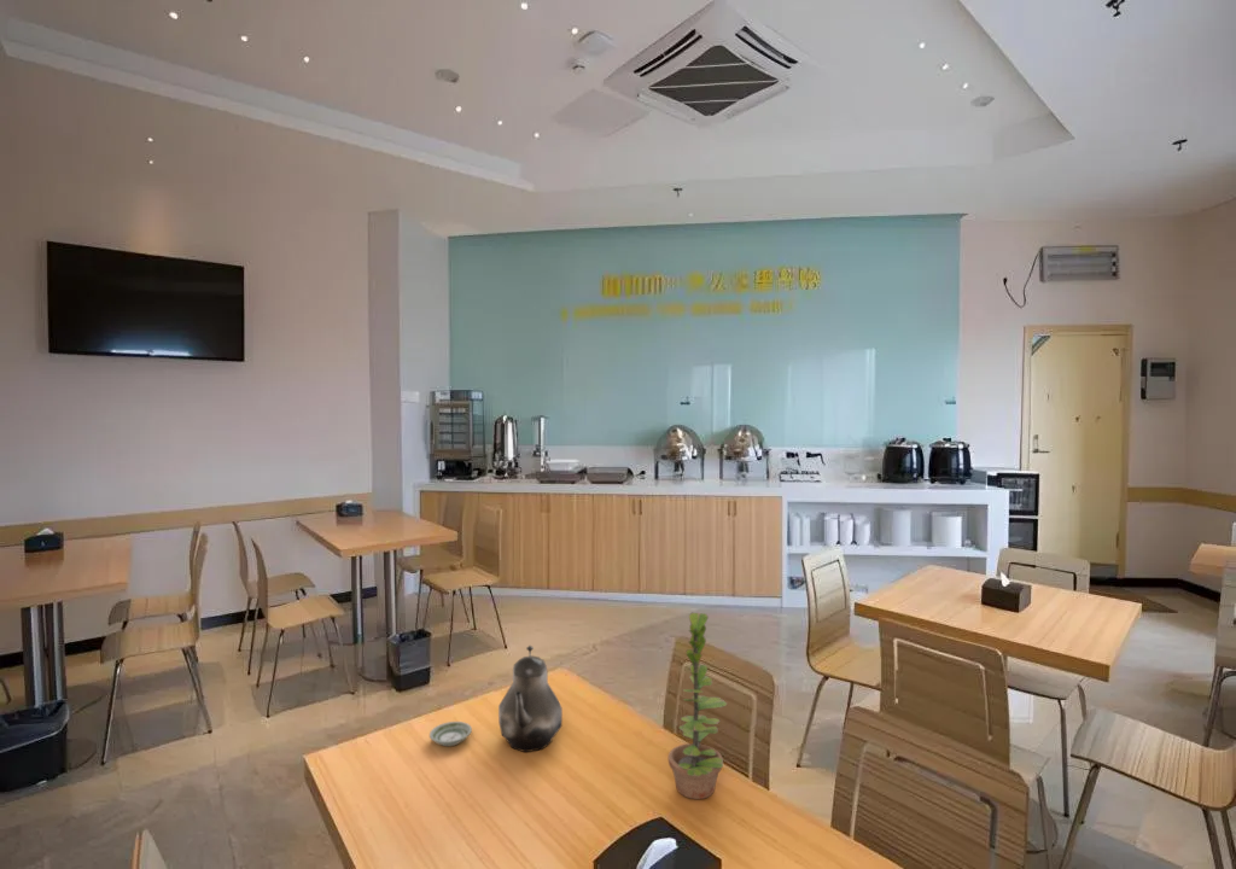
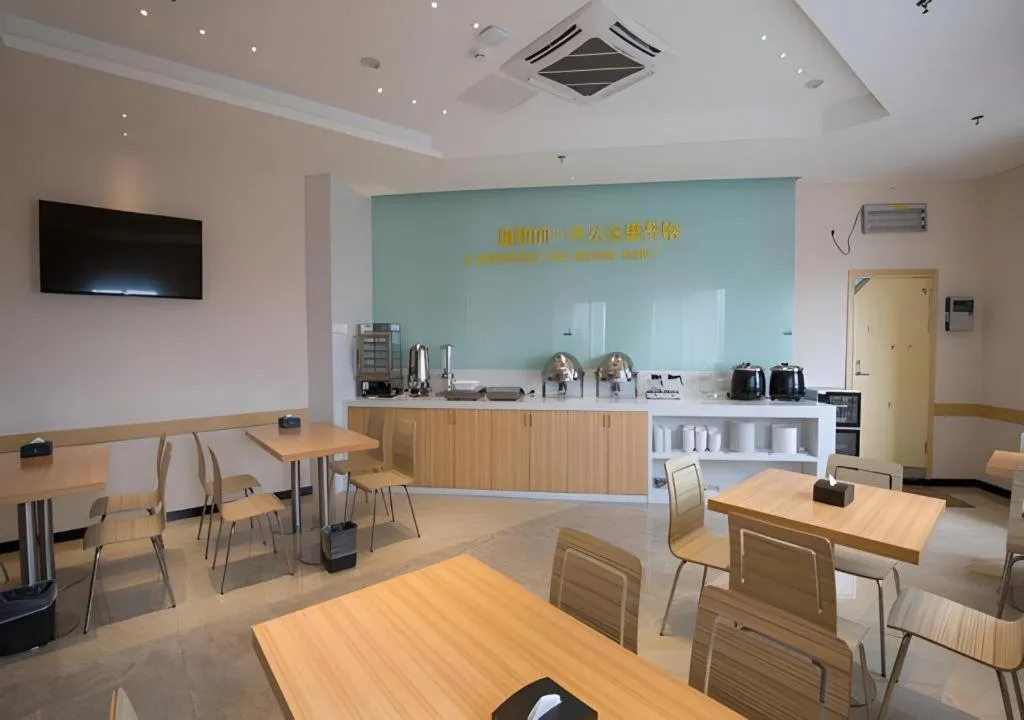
- teapot (530, 692)
- plant (696, 701)
- saucer (450, 735)
